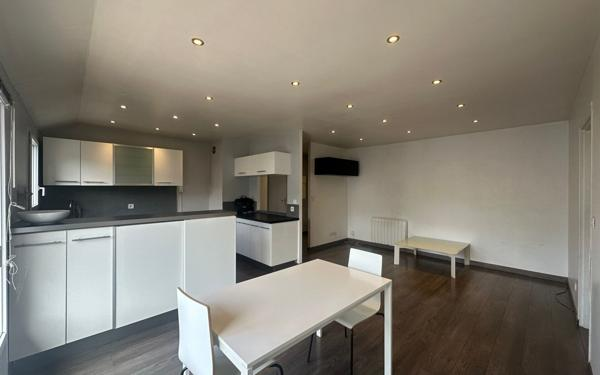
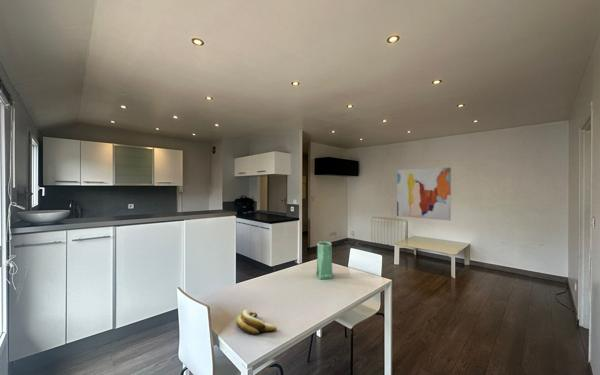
+ banana (256, 318)
+ vase (324, 259)
+ wall art (422, 193)
